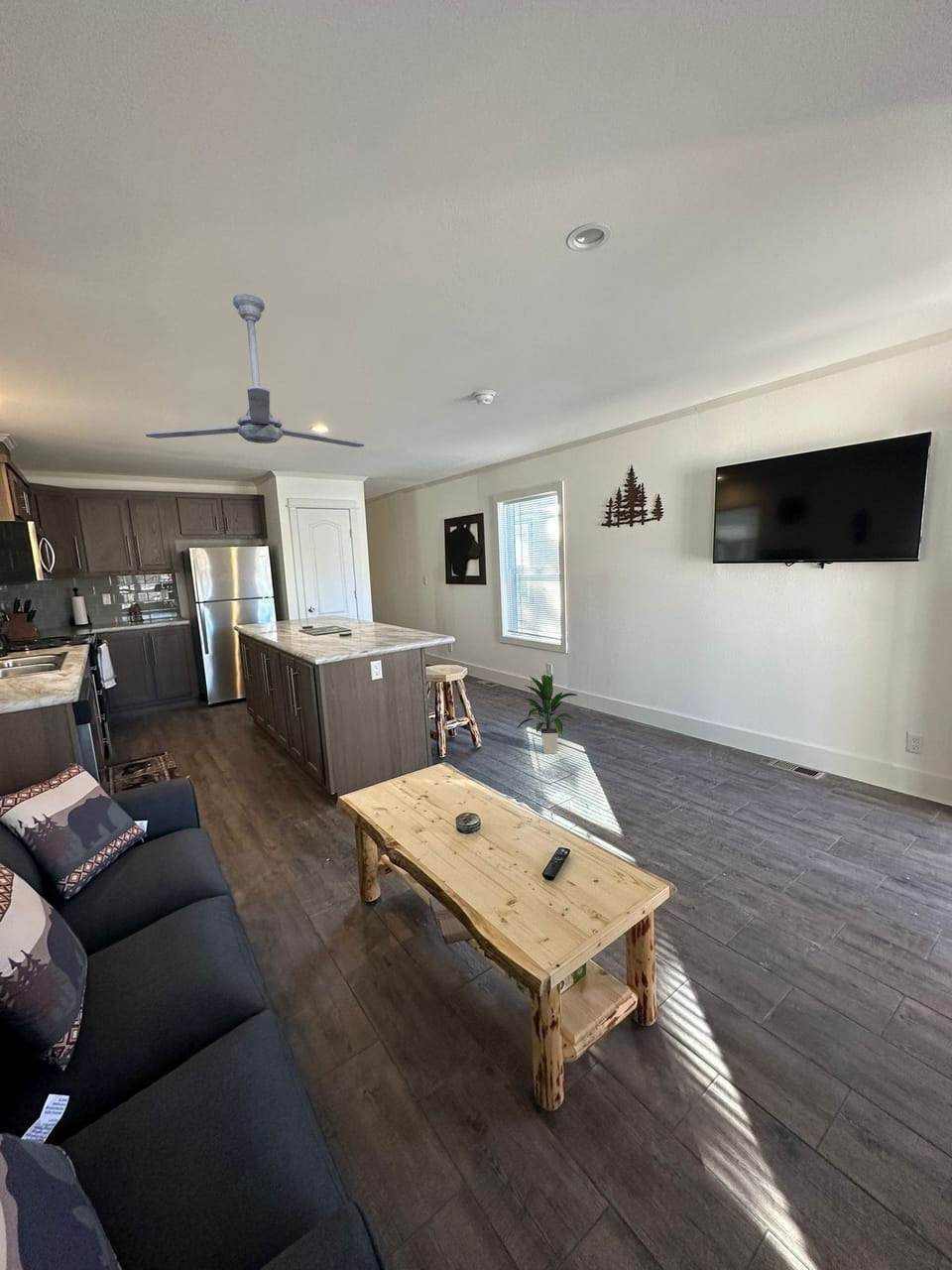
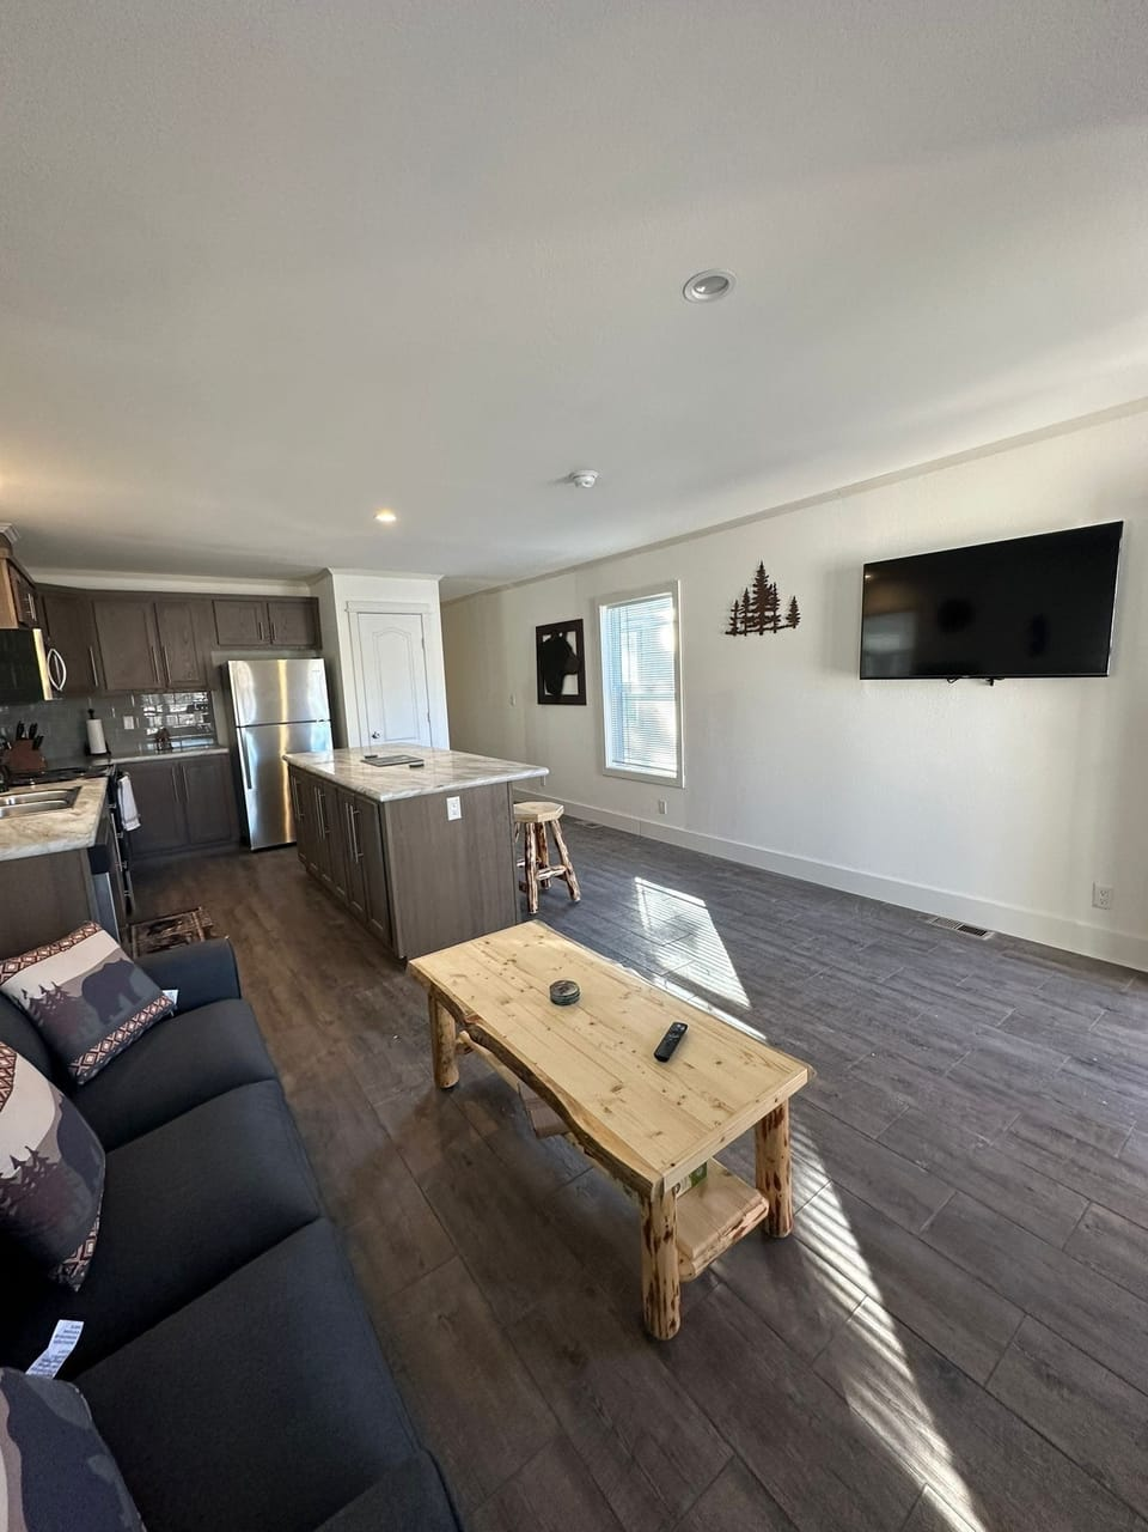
- ceiling fan (255, 359)
- indoor plant (545, 711)
